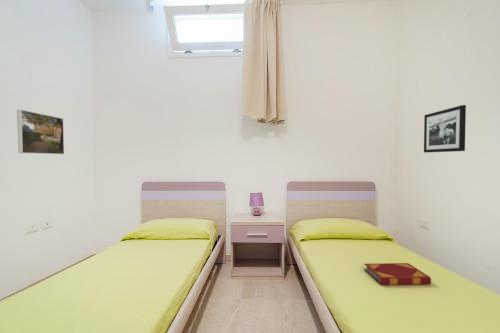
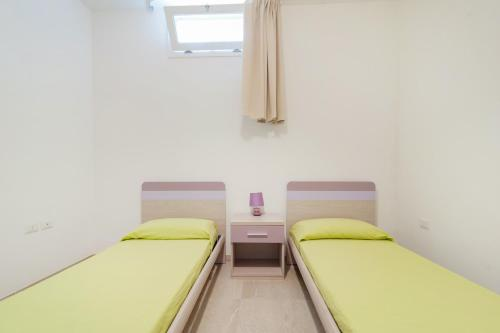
- picture frame (442, 131)
- hardback book (395, 273)
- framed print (42, 134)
